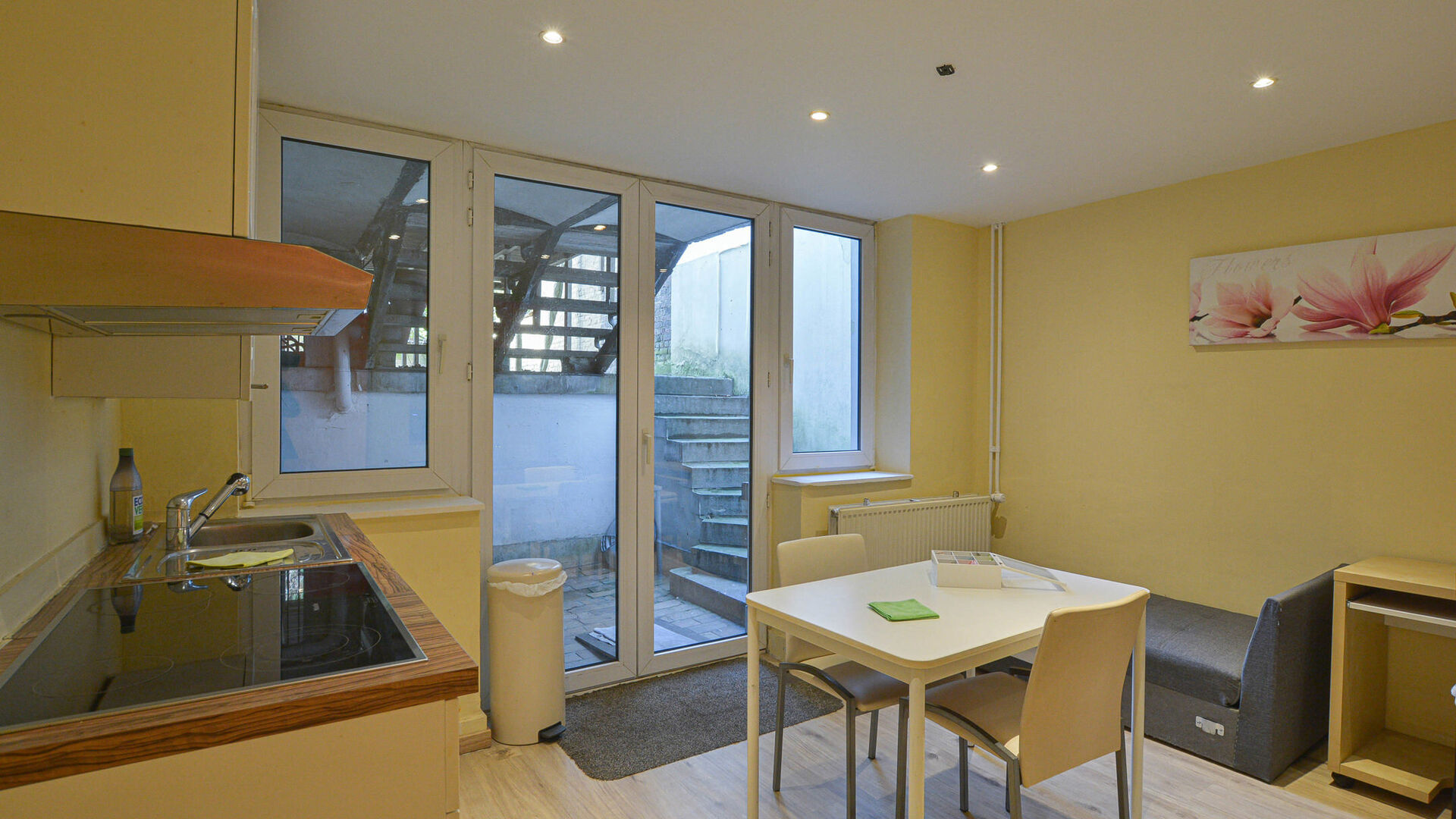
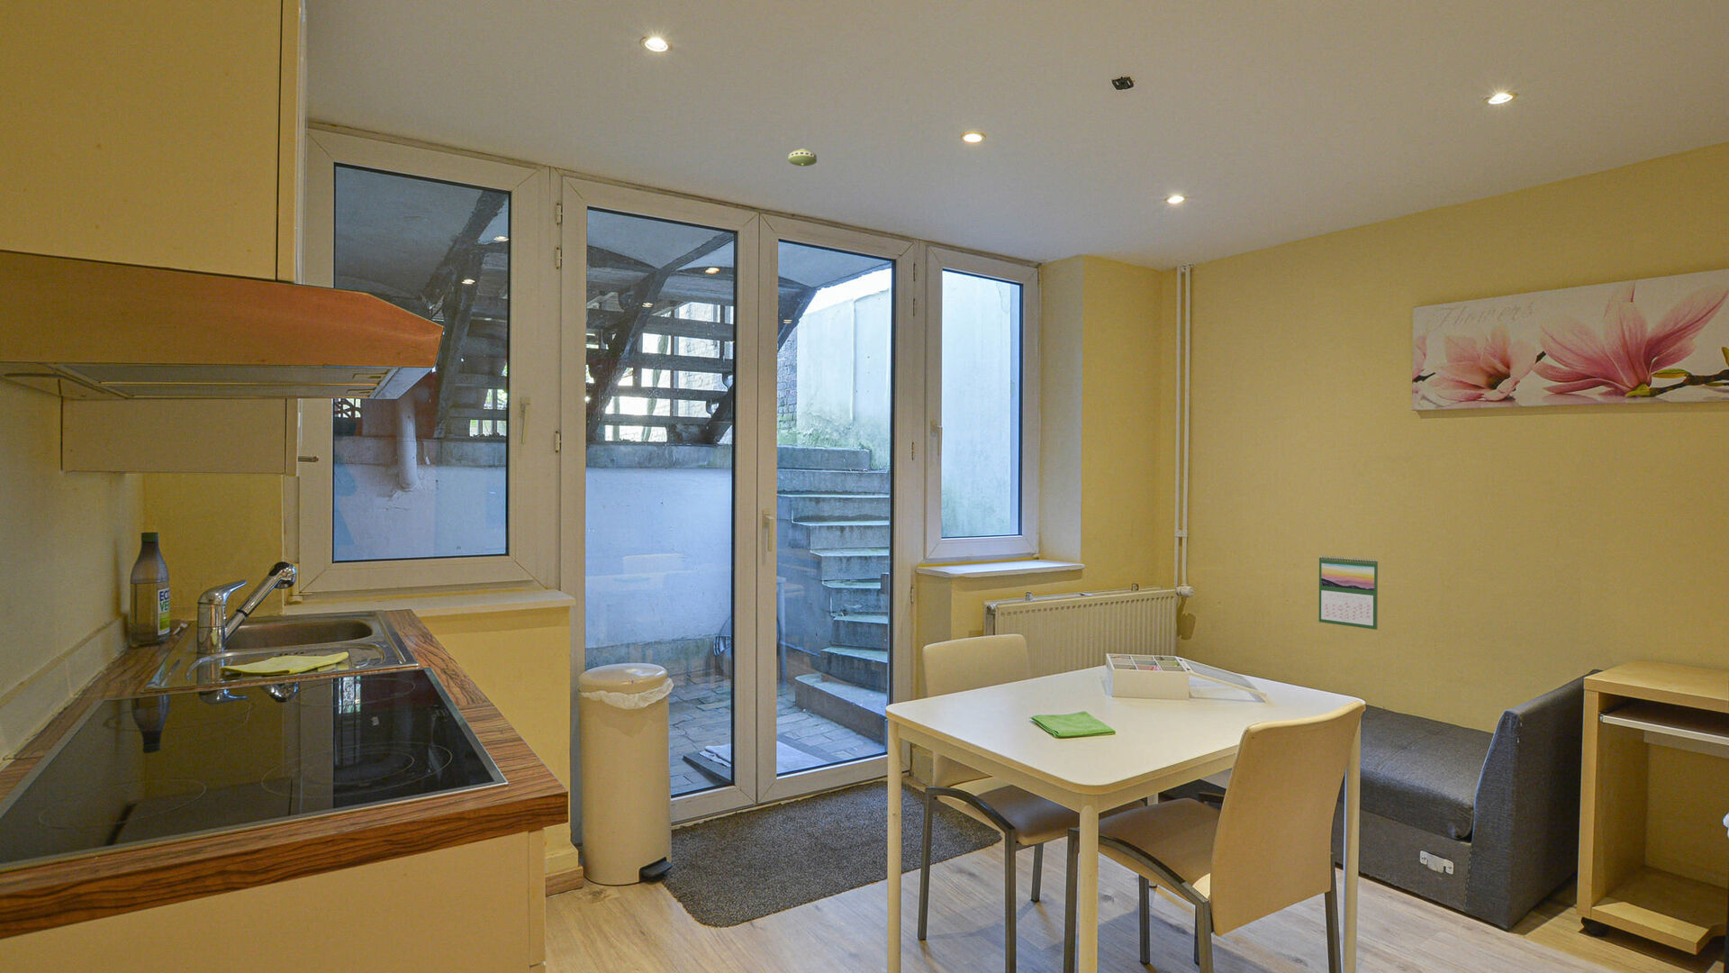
+ smoke detector (803, 157)
+ calendar (1347, 590)
